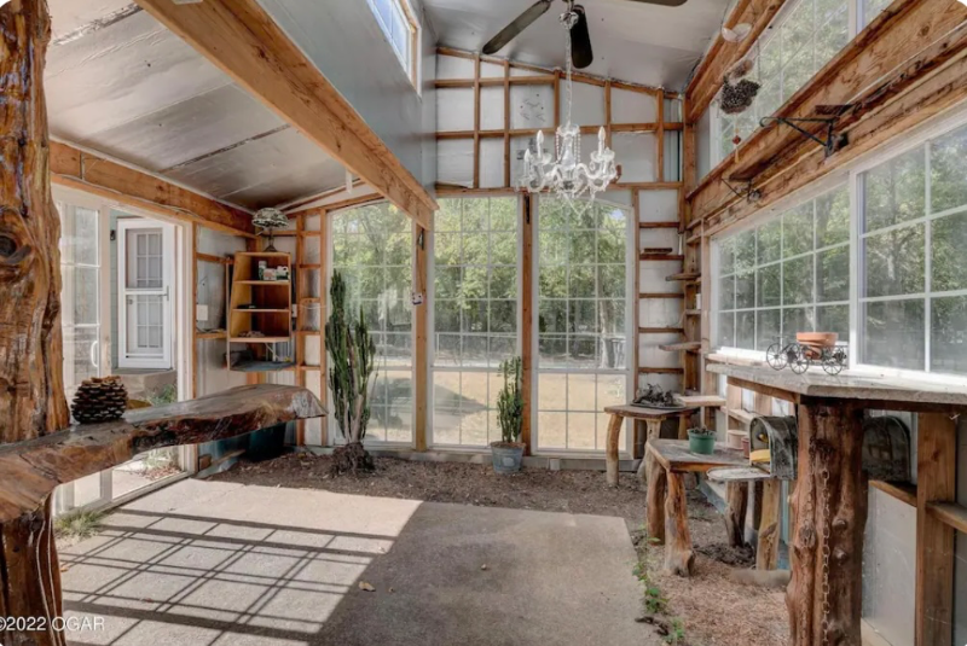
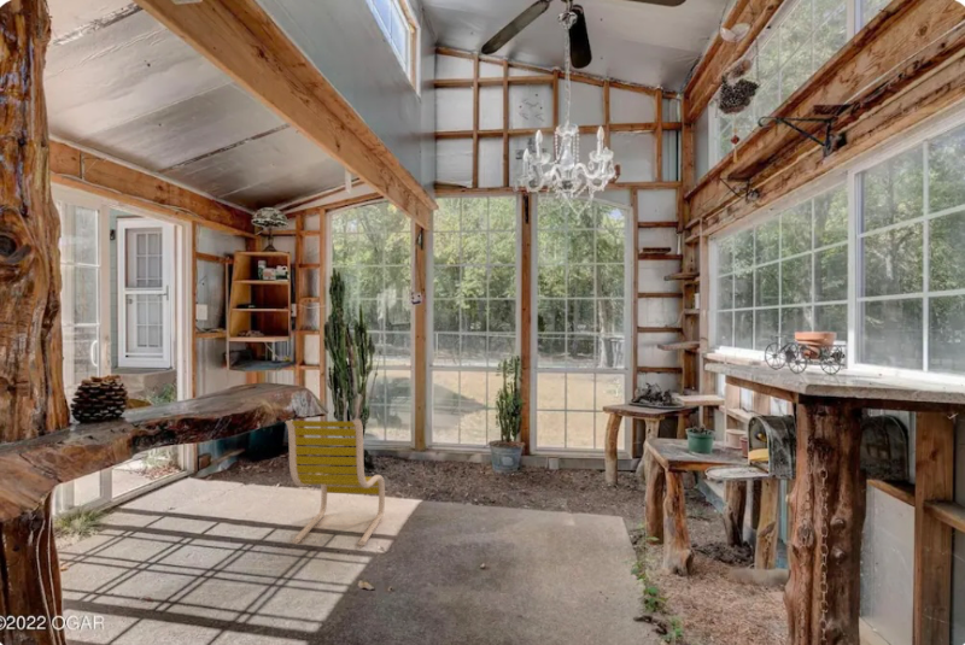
+ lounge chair (339, 470)
